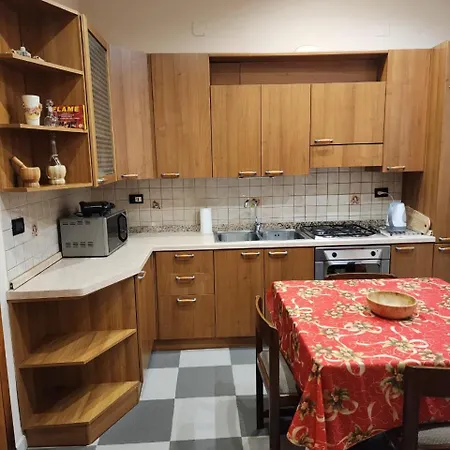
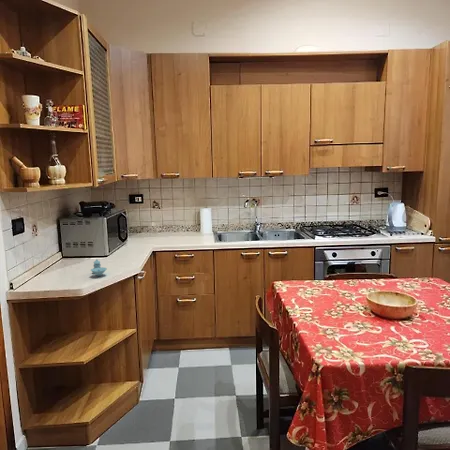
+ salt and pepper shaker set (98, 267)
